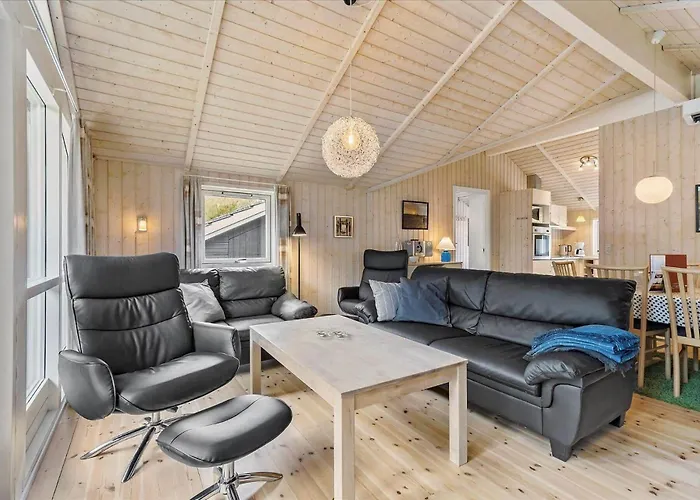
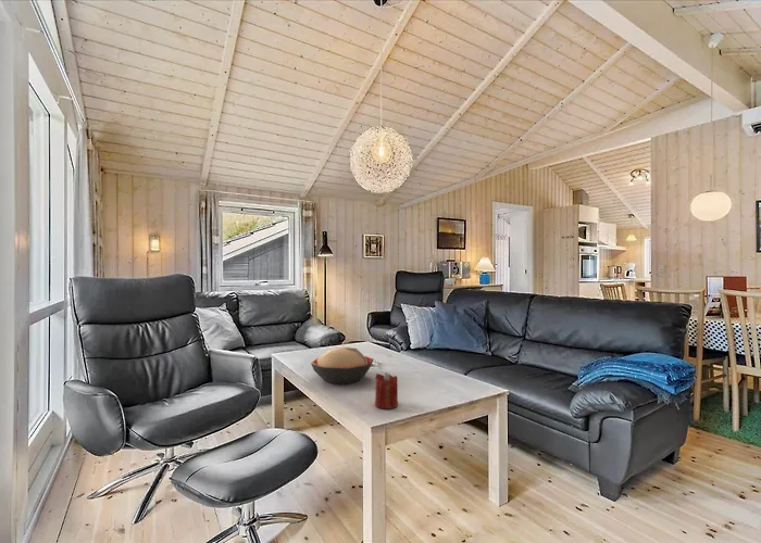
+ decorative bowl (342, 363)
+ candle (386, 388)
